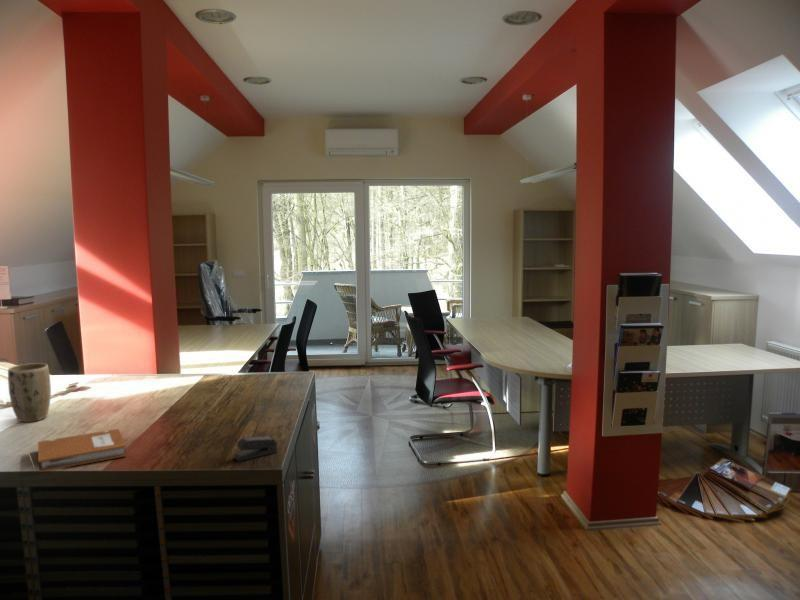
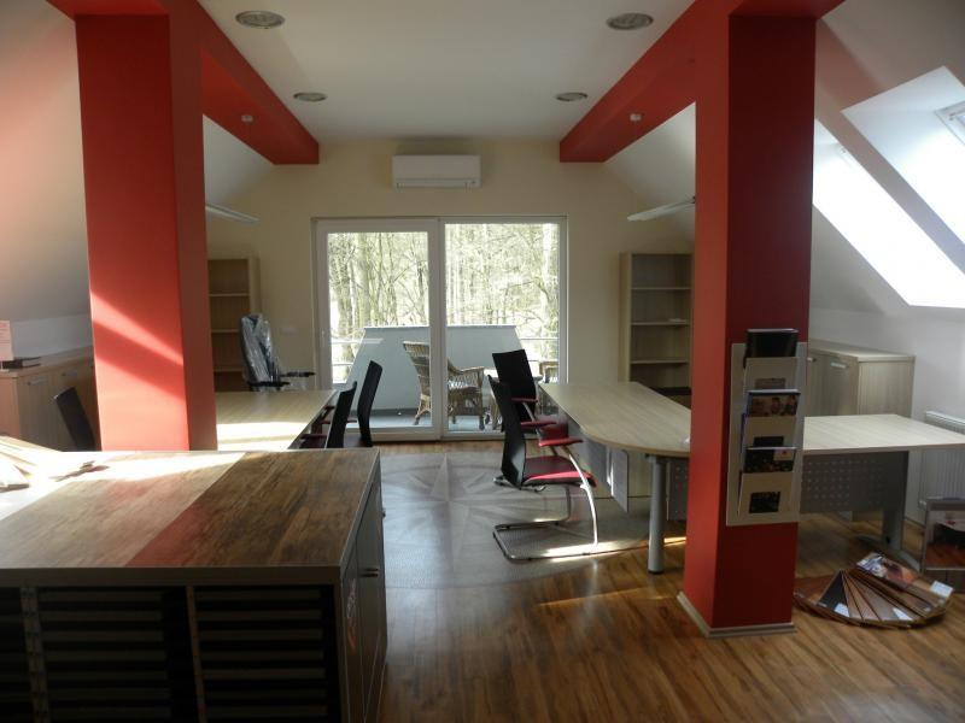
- stapler (256, 445)
- notebook (84, 447)
- plant pot (30, 392)
